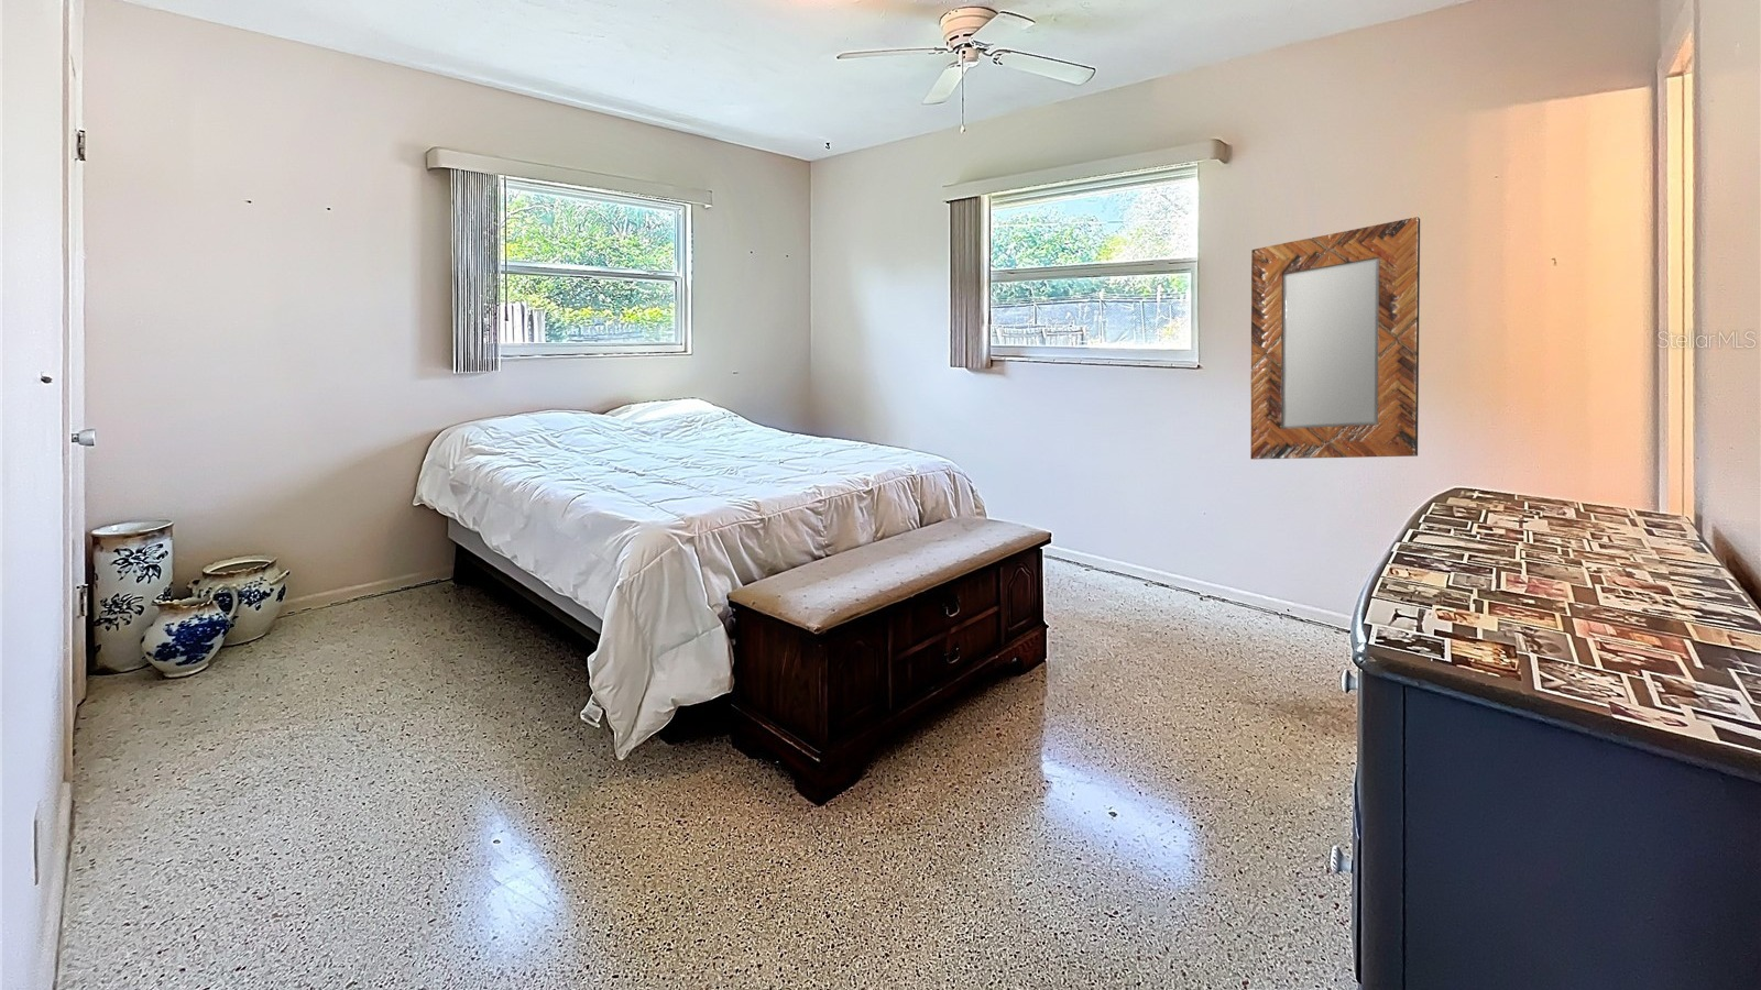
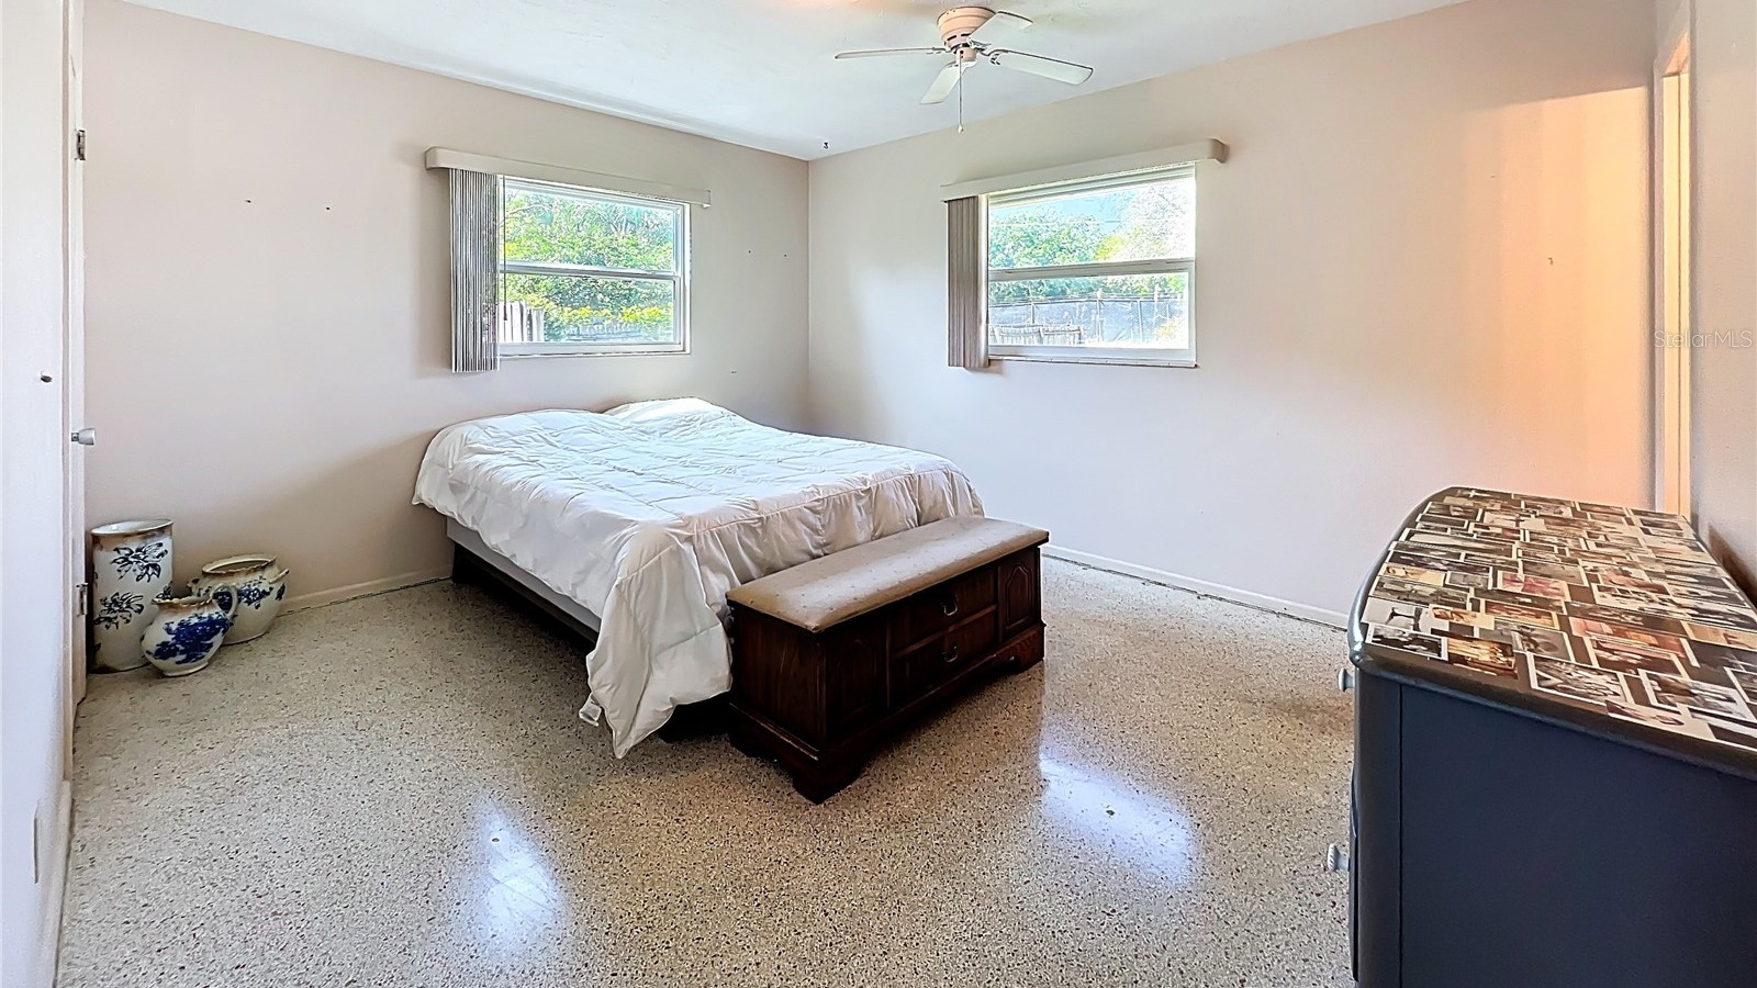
- home mirror (1329, 347)
